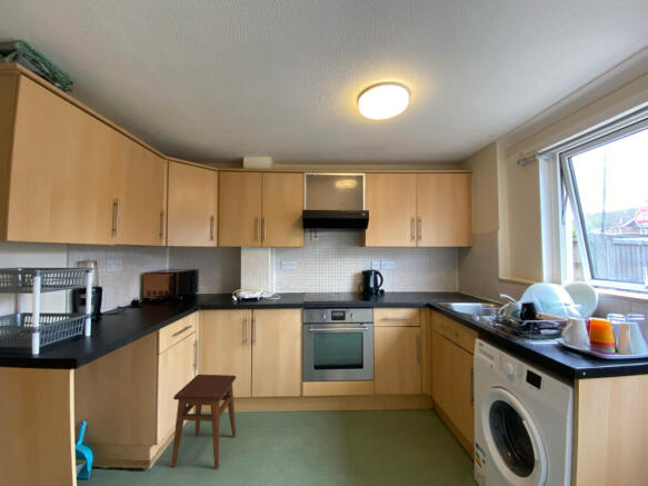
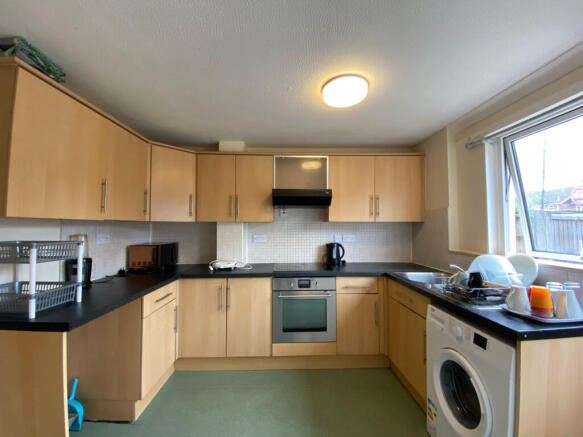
- stool (206, 417)
